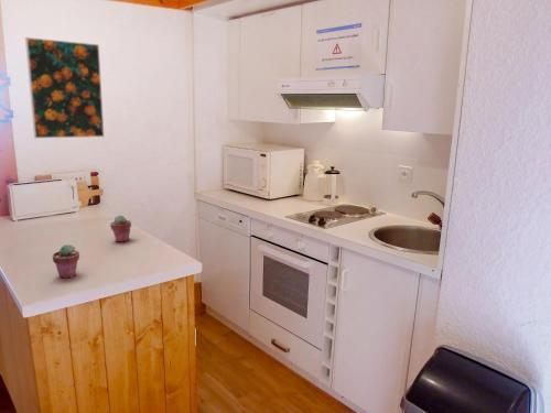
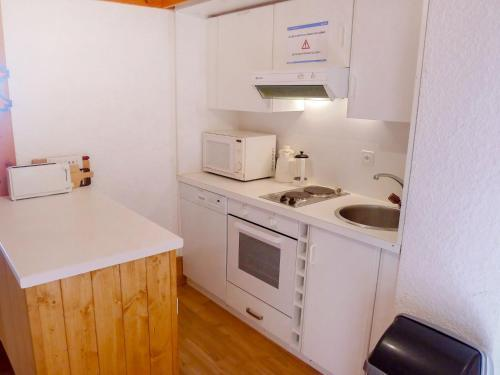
- potted succulent (120, 227)
- potted succulent (66, 260)
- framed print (66, 90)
